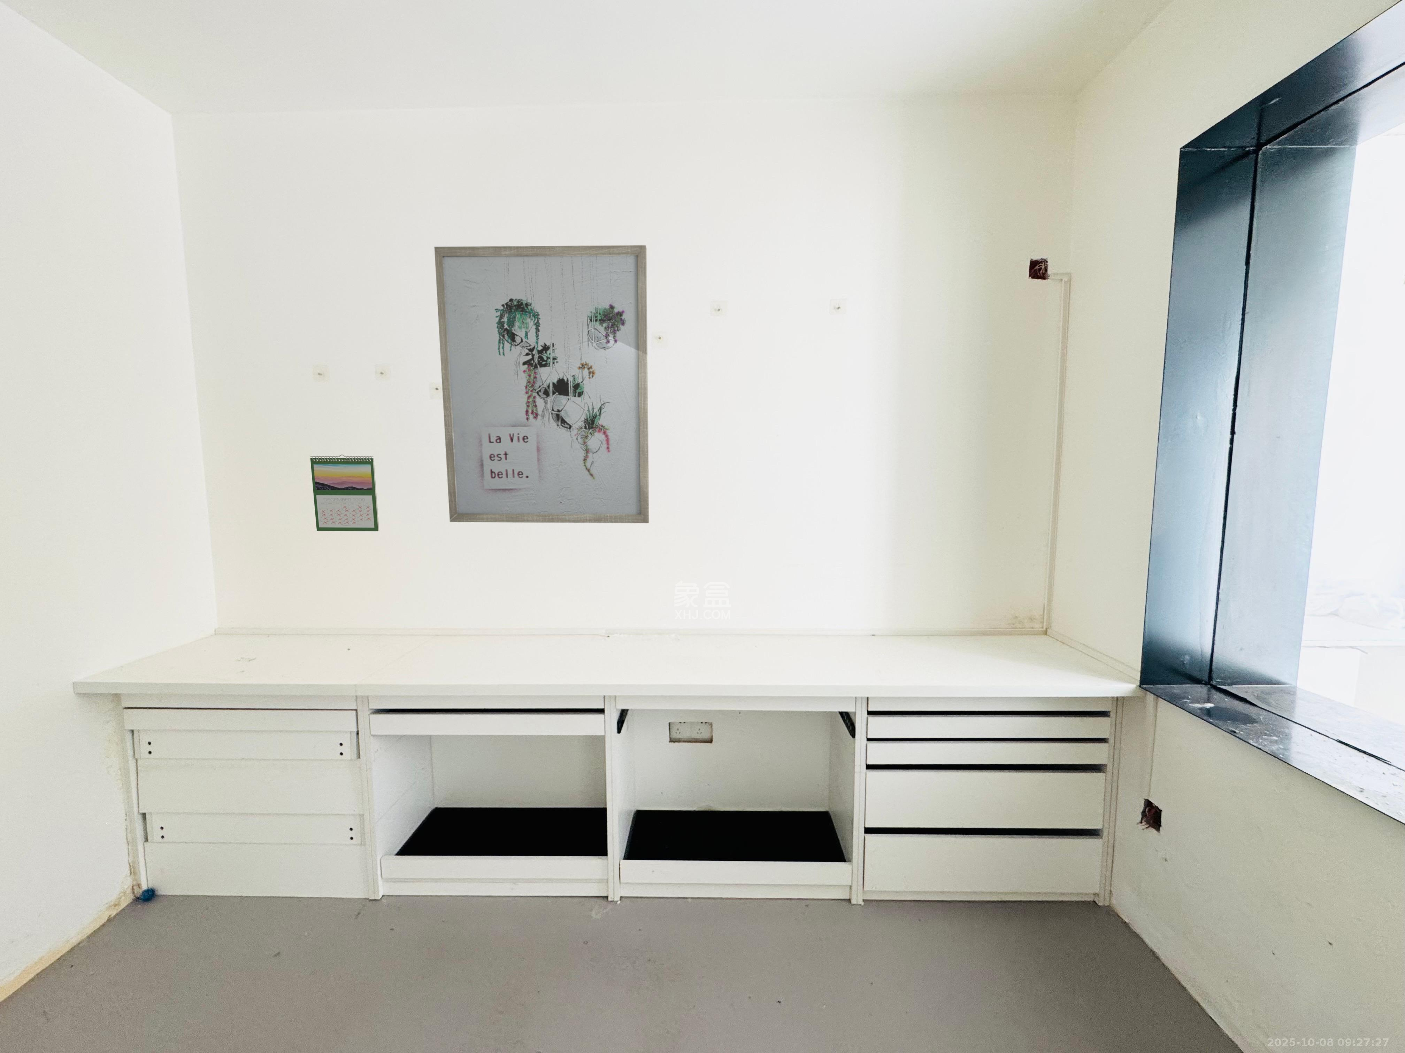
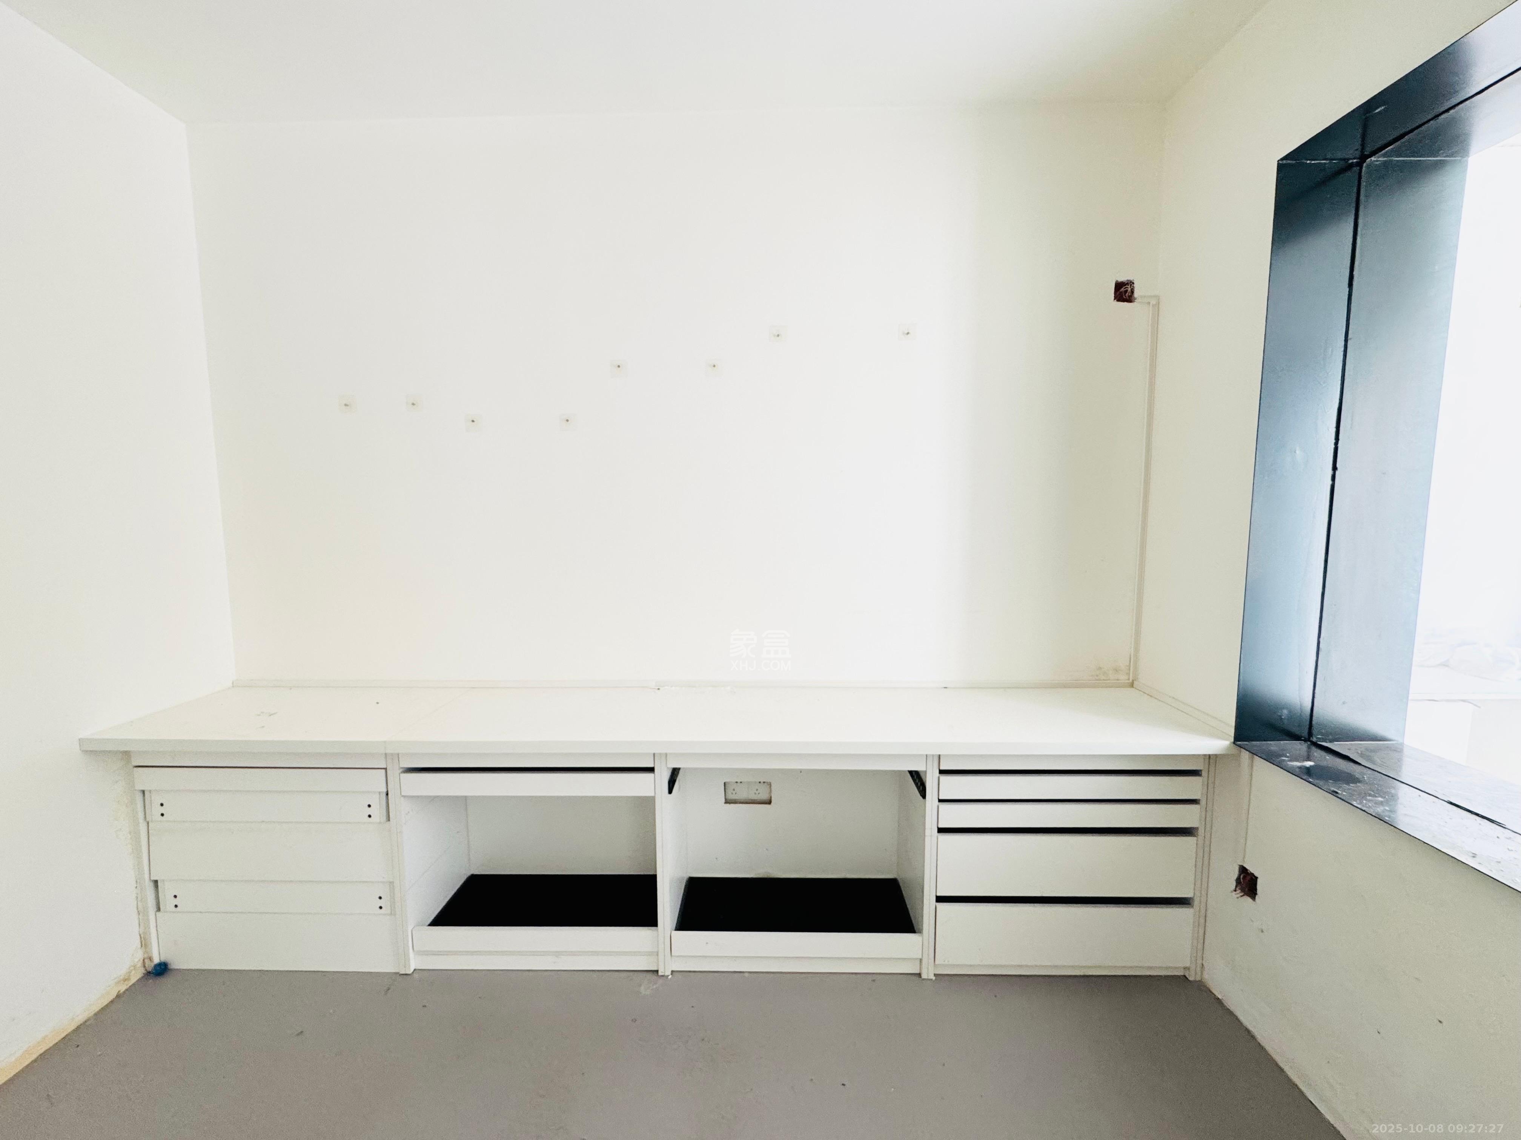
- wall art (545, 389)
- calendar (345, 493)
